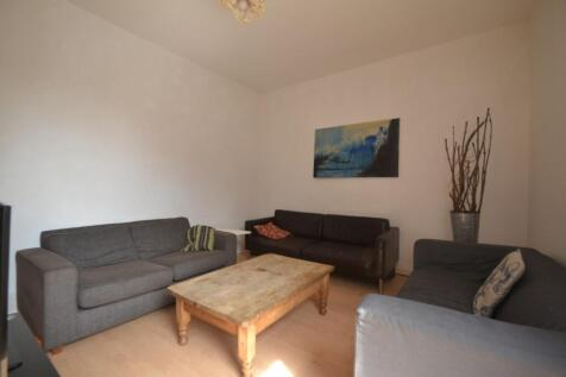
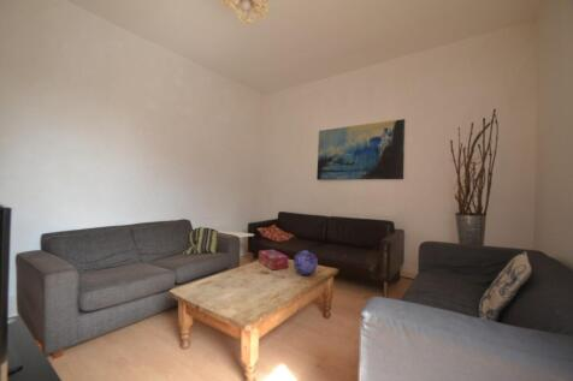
+ tissue box (272, 258)
+ decorative ball (305, 262)
